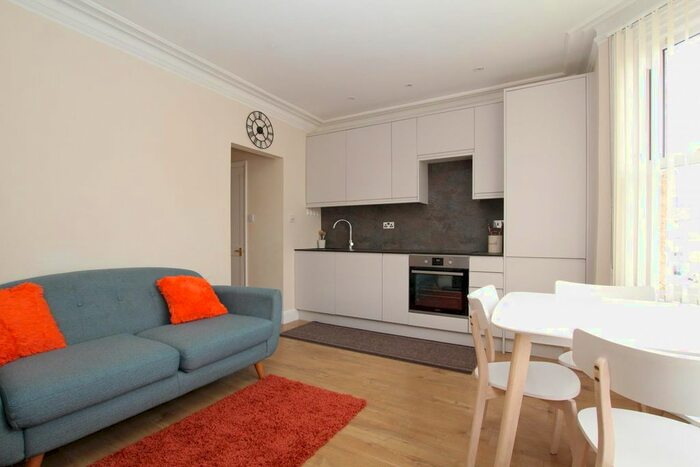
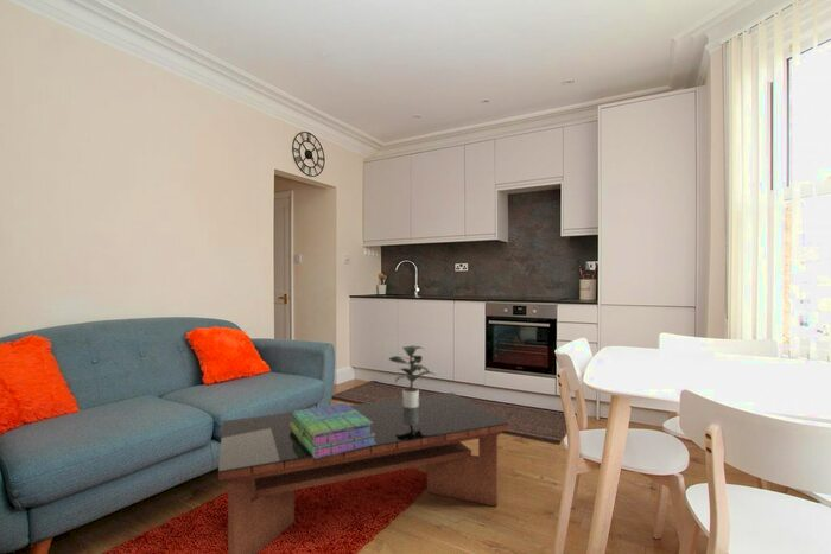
+ coffee table (364, 464)
+ stack of books (331, 426)
+ potted plant (412, 372)
